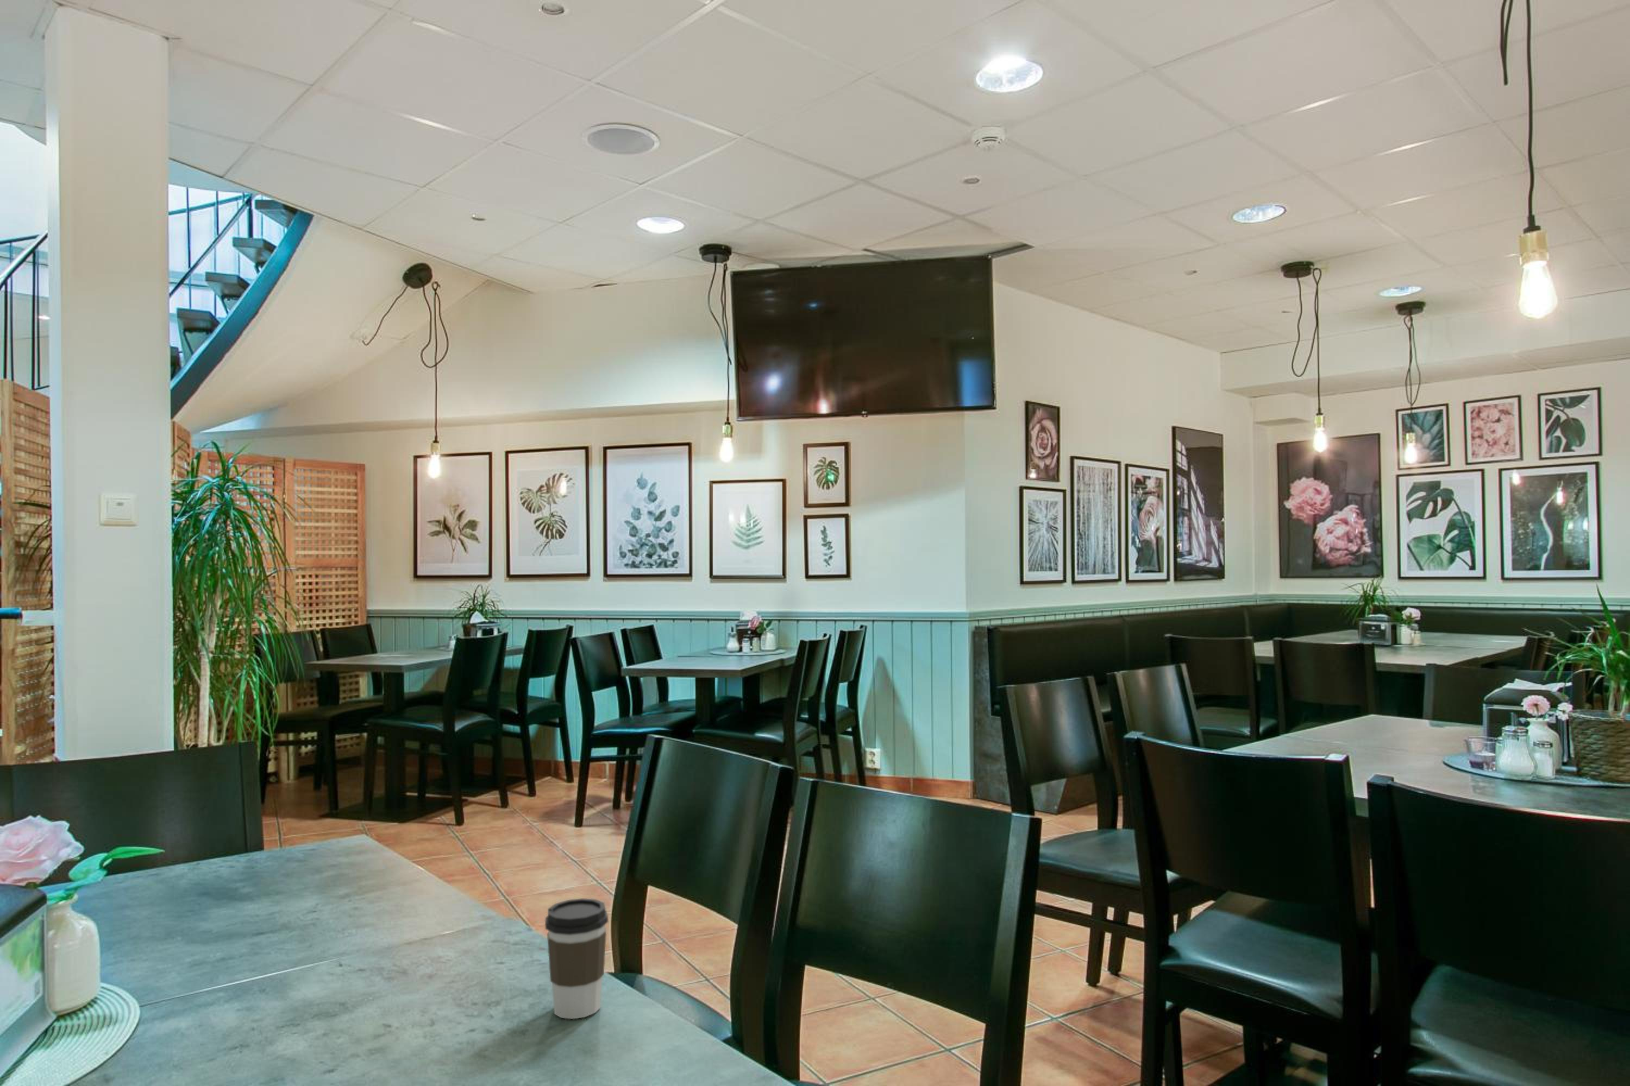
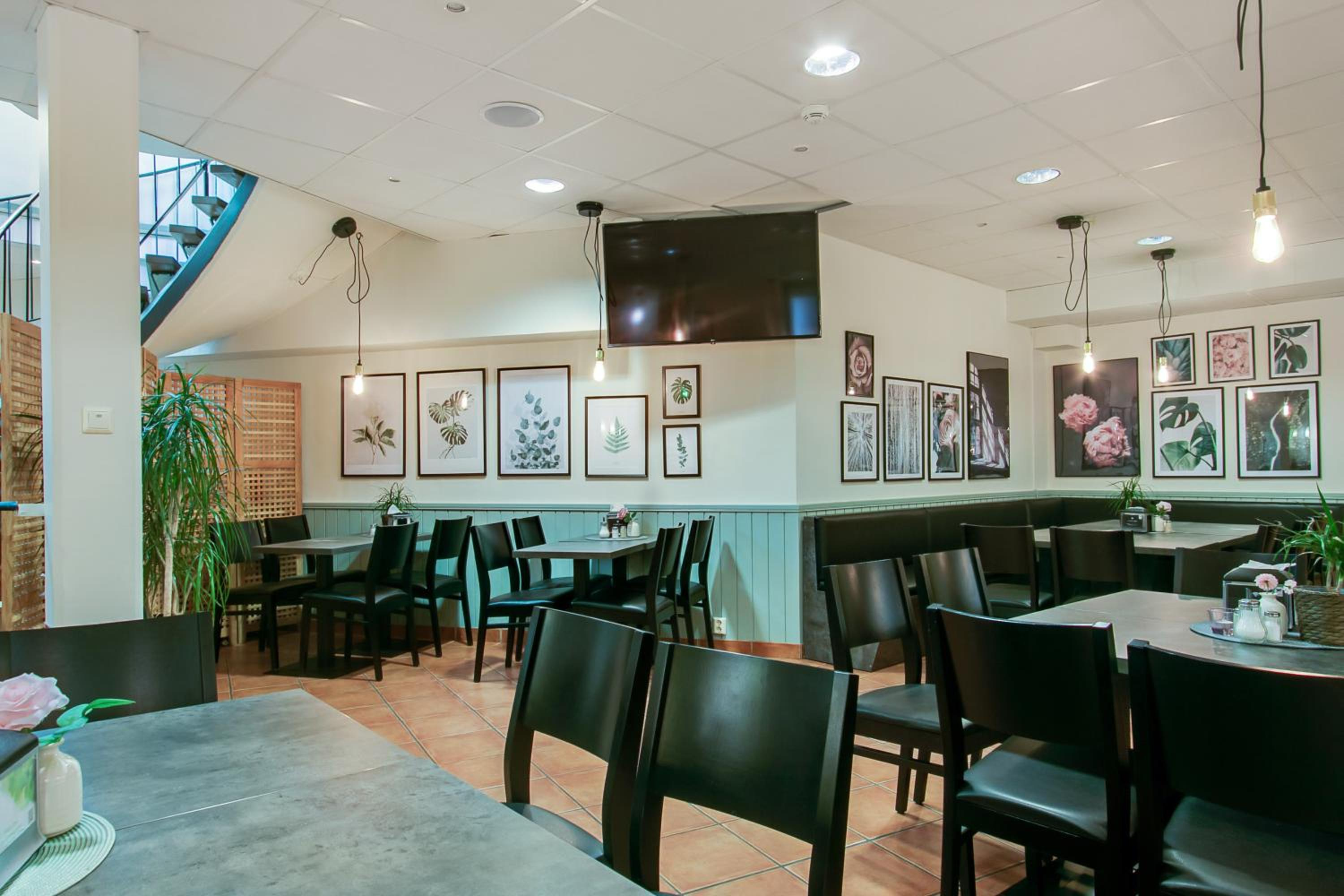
- coffee cup (576, 958)
